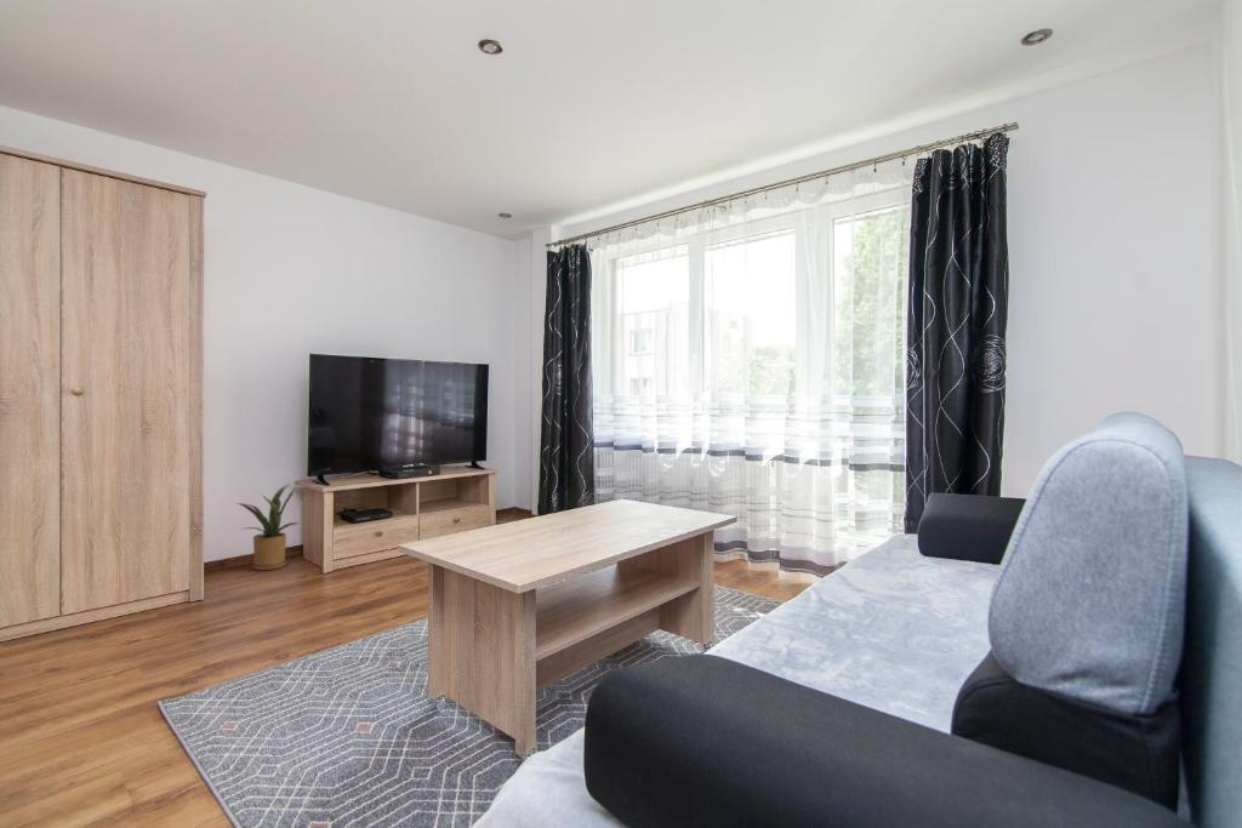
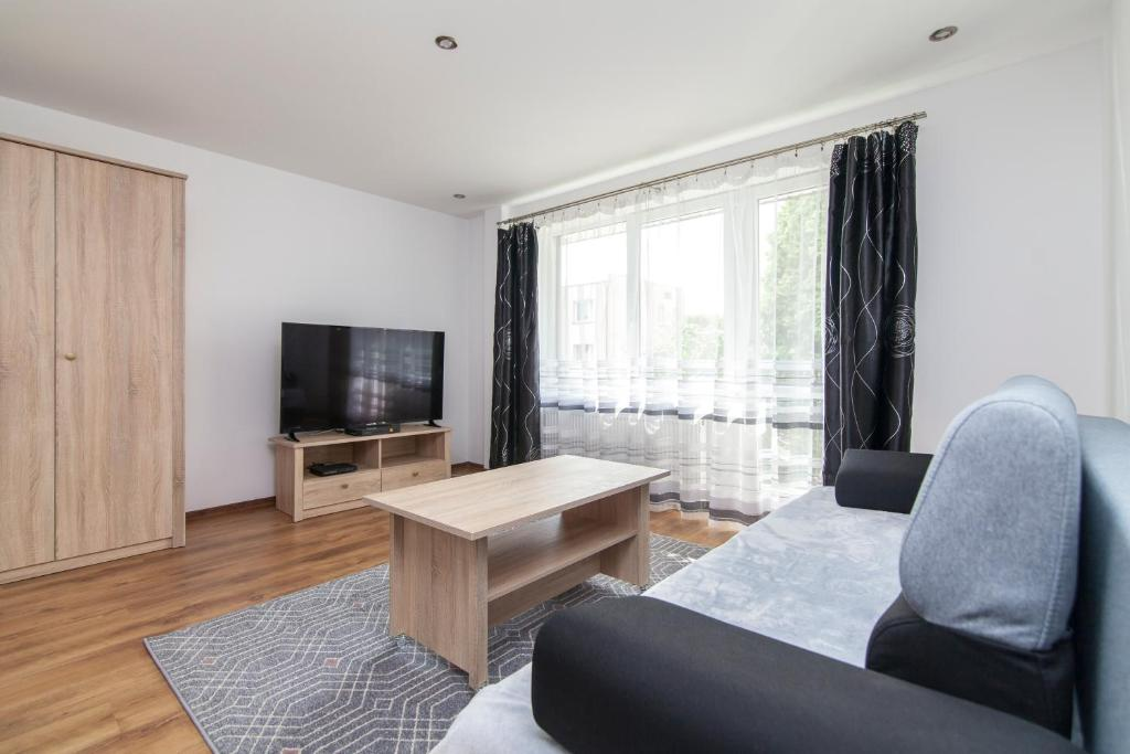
- house plant (266, 526)
